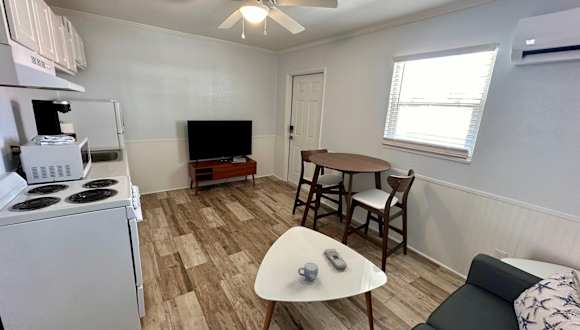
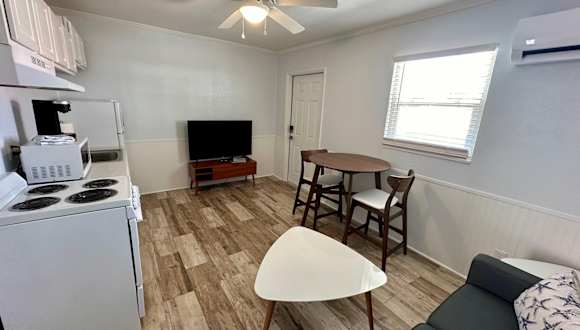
- remote control (335, 258)
- mug (307, 272)
